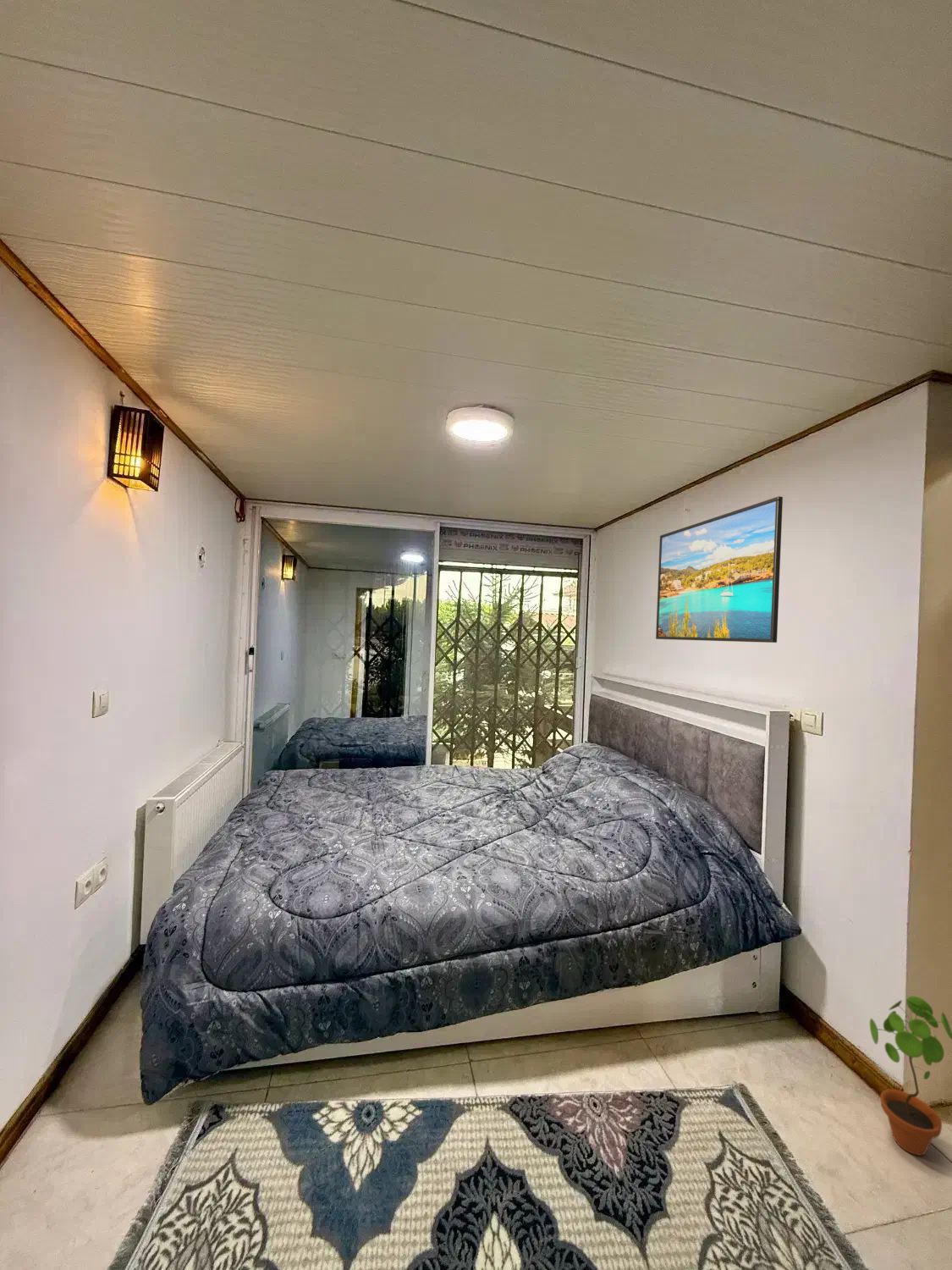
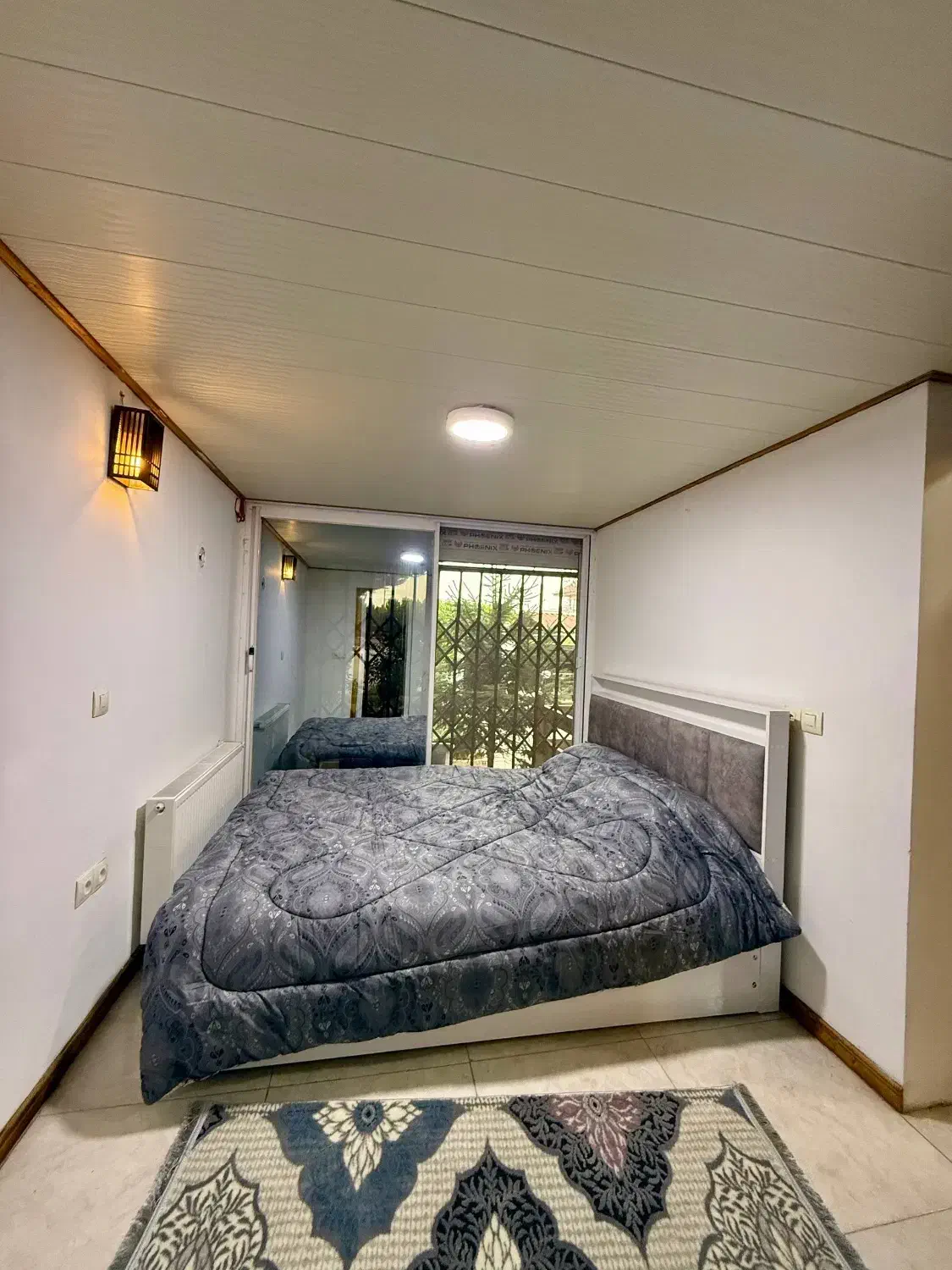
- potted plant (912, 1072)
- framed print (708, 580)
